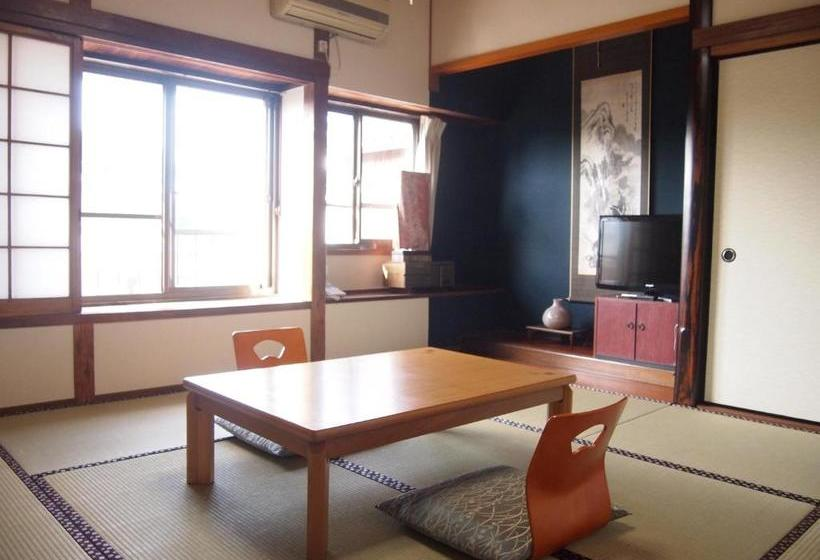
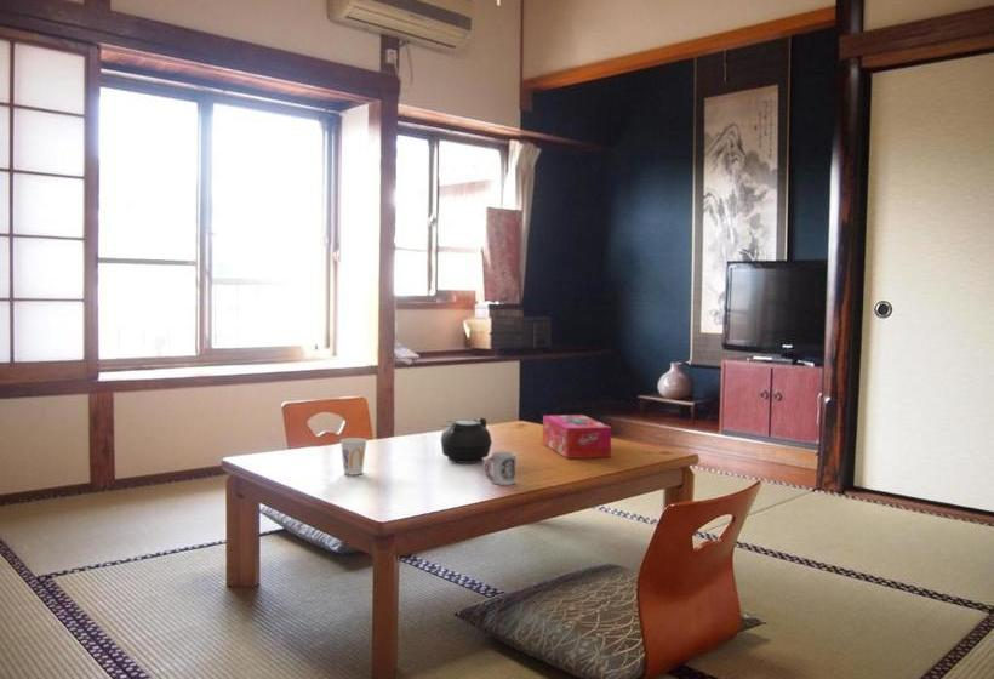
+ cup (353, 456)
+ cup (498, 468)
+ teapot (468, 439)
+ tissue box (575, 435)
